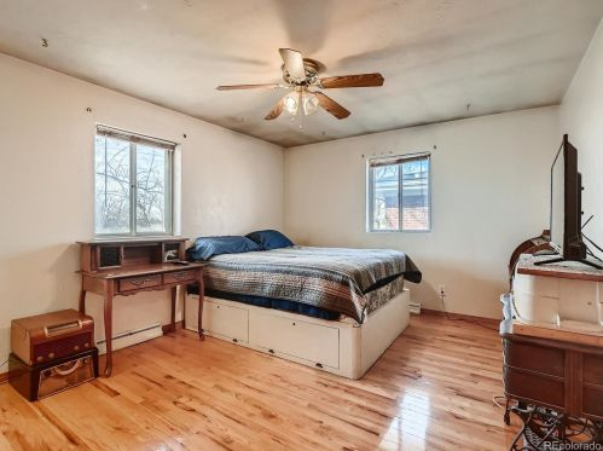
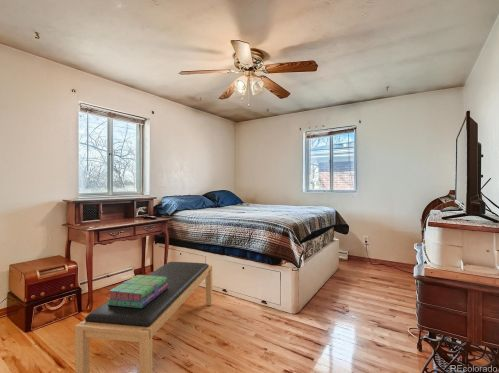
+ stack of books (139, 289)
+ bench (162, 308)
